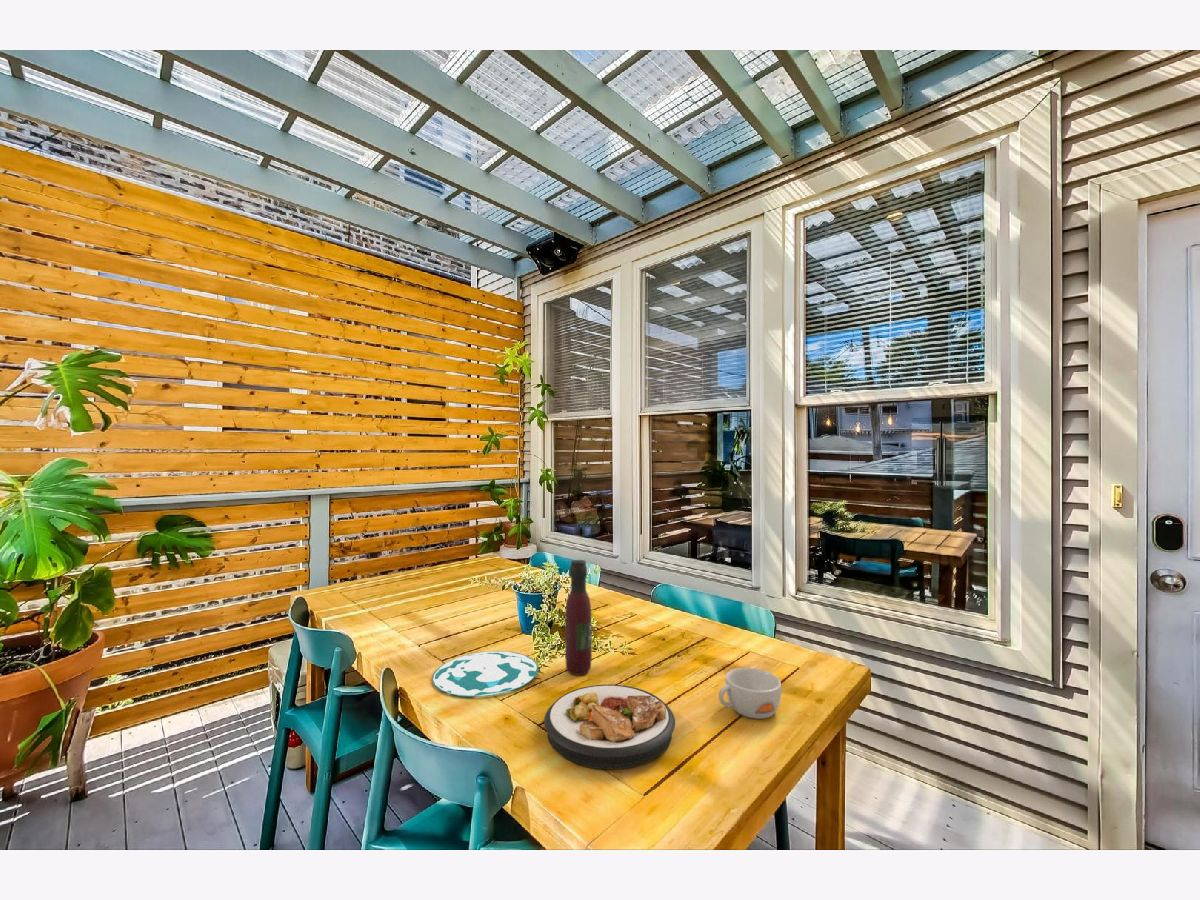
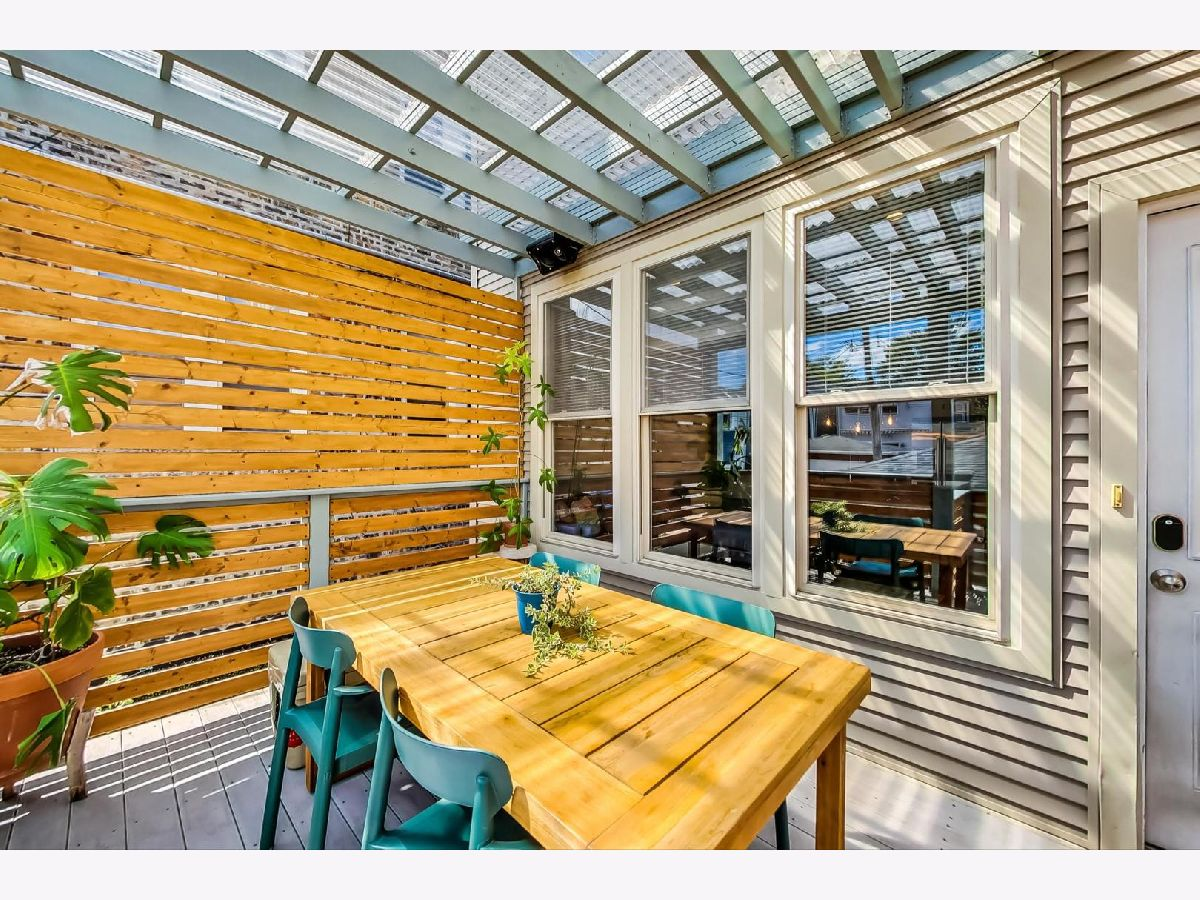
- plate (486, 667)
- bowl (748, 694)
- wine bottle (578, 616)
- plate (609, 715)
